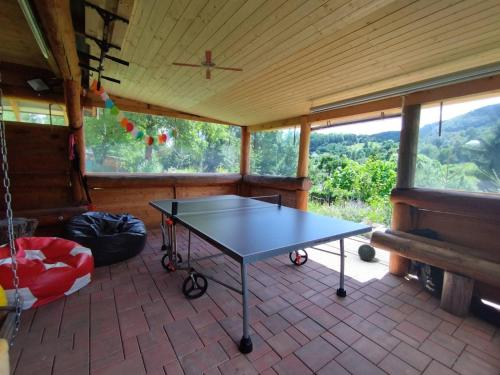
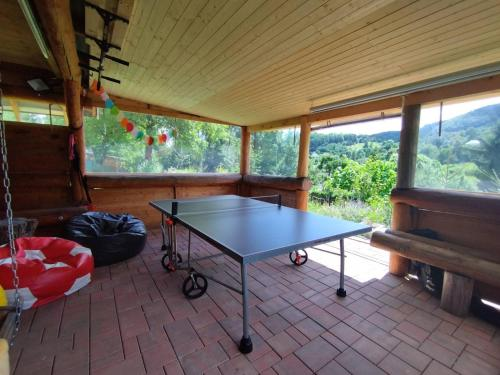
- ball (366, 252)
- ceiling fan (208, 66)
